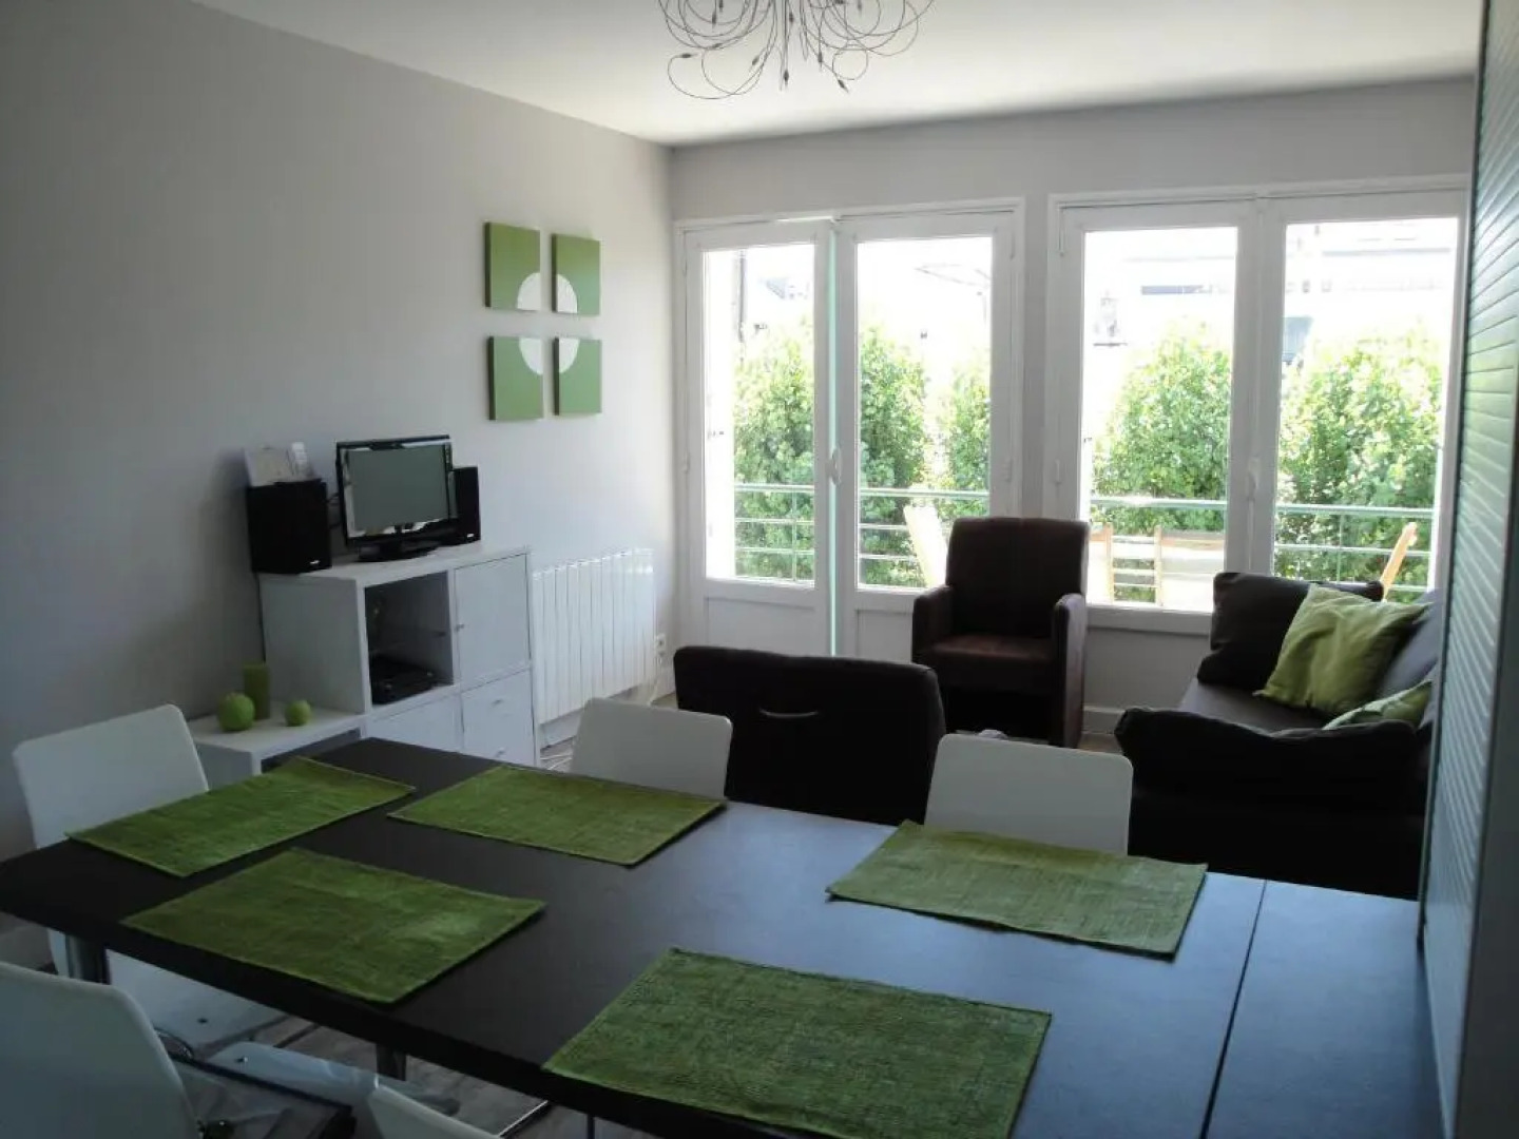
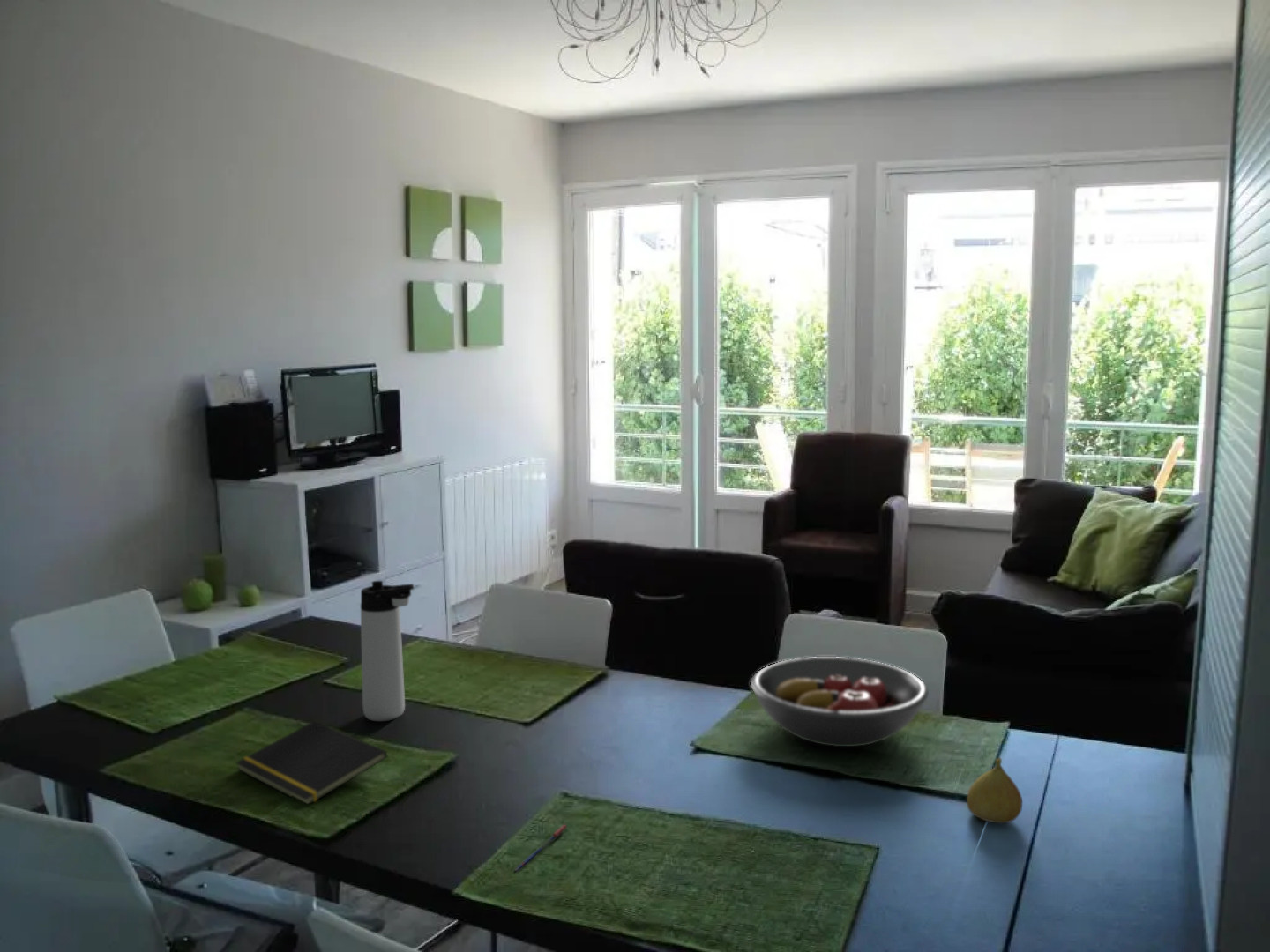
+ notepad (310, 760)
+ pen (541, 847)
+ thermos bottle (389, 650)
+ fruit bowl (838, 701)
+ fruit (994, 788)
